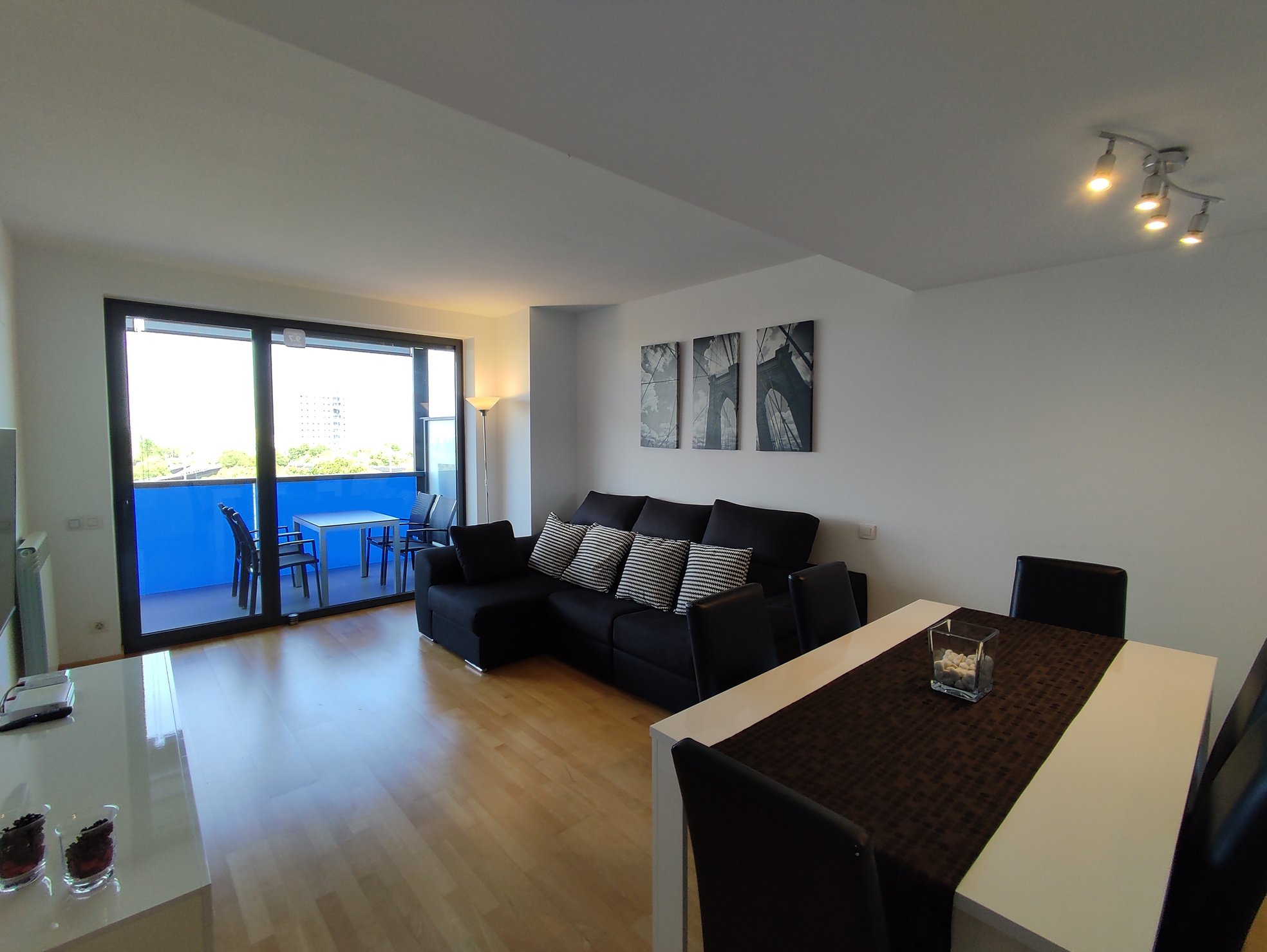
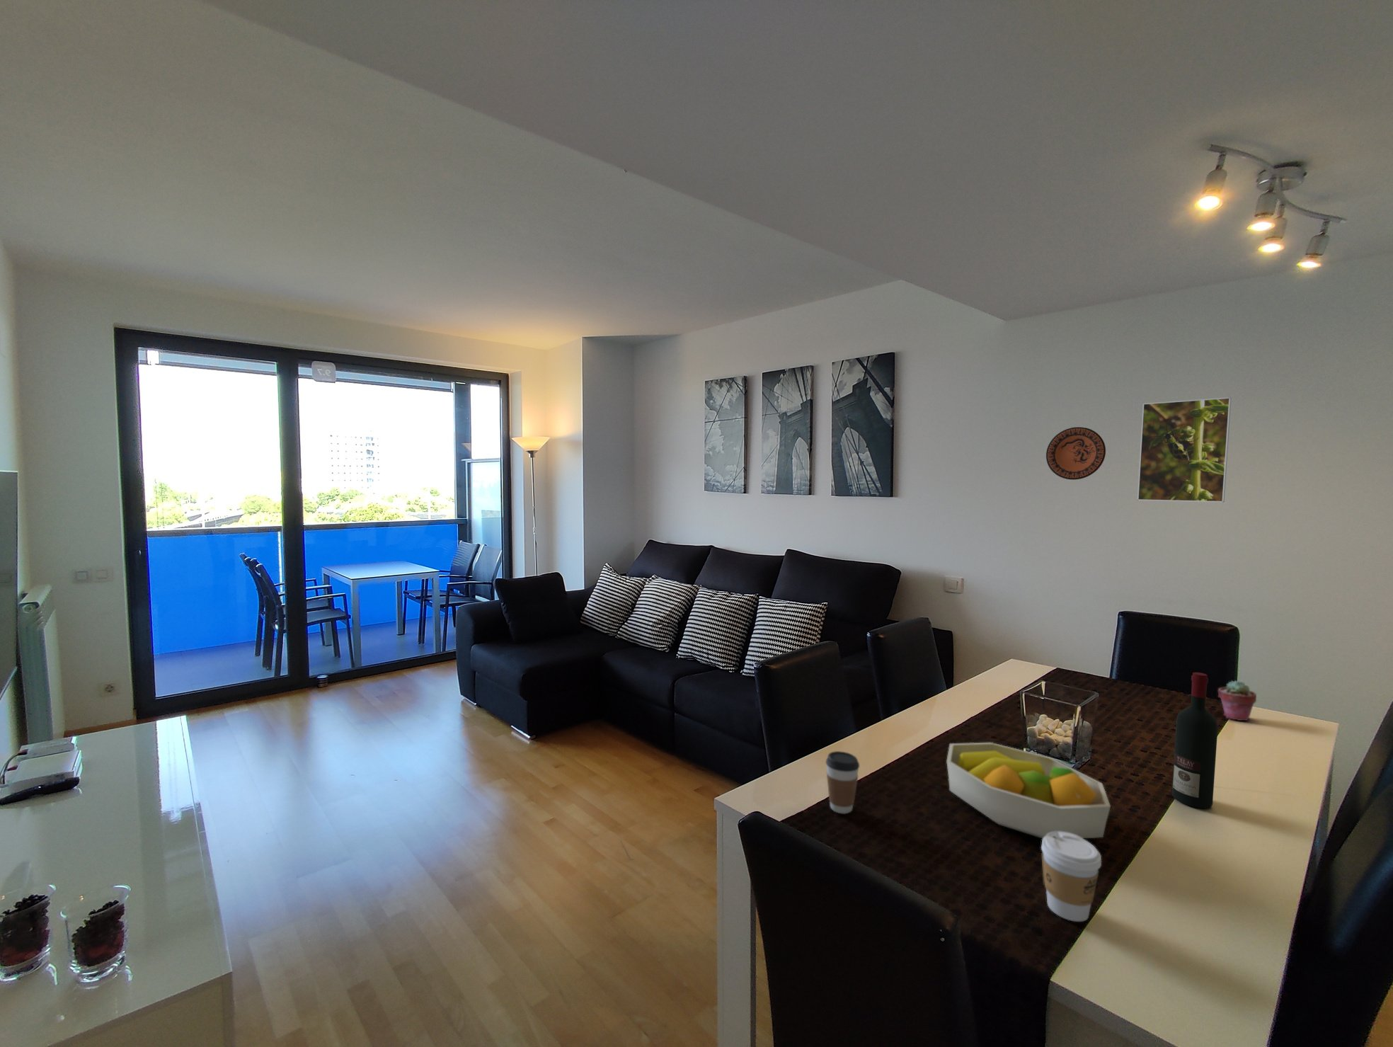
+ alcohol (1195, 738)
+ fruit bowl (1020, 782)
+ potted succulent (1237, 698)
+ coffee cup (841, 782)
+ coffee cup (1069, 875)
+ decorative plate (1075, 453)
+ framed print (1182, 451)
